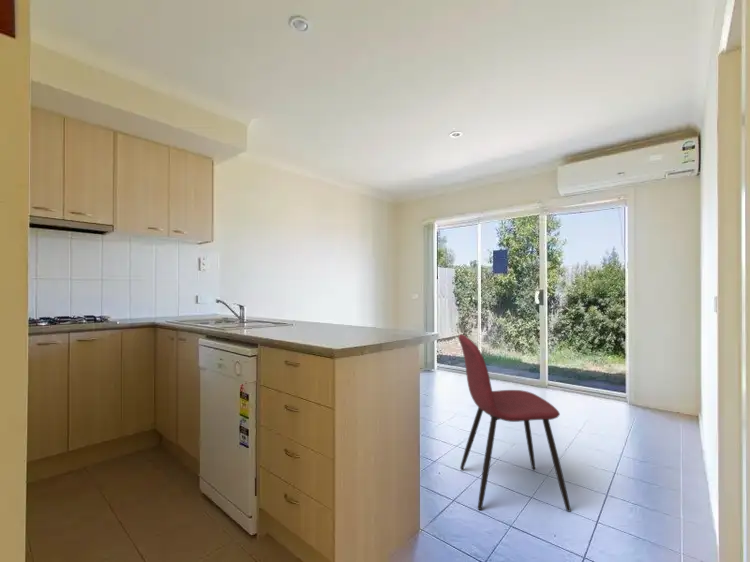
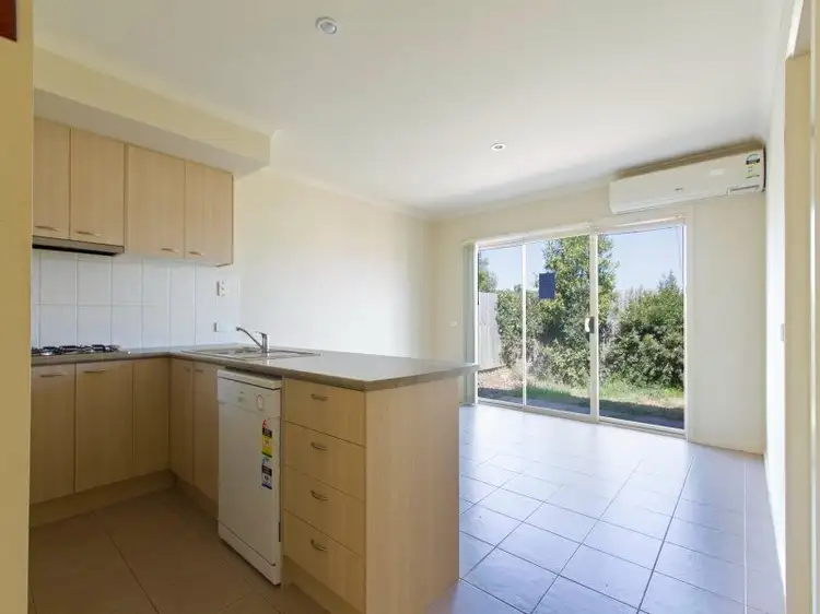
- dining chair (505, 411)
